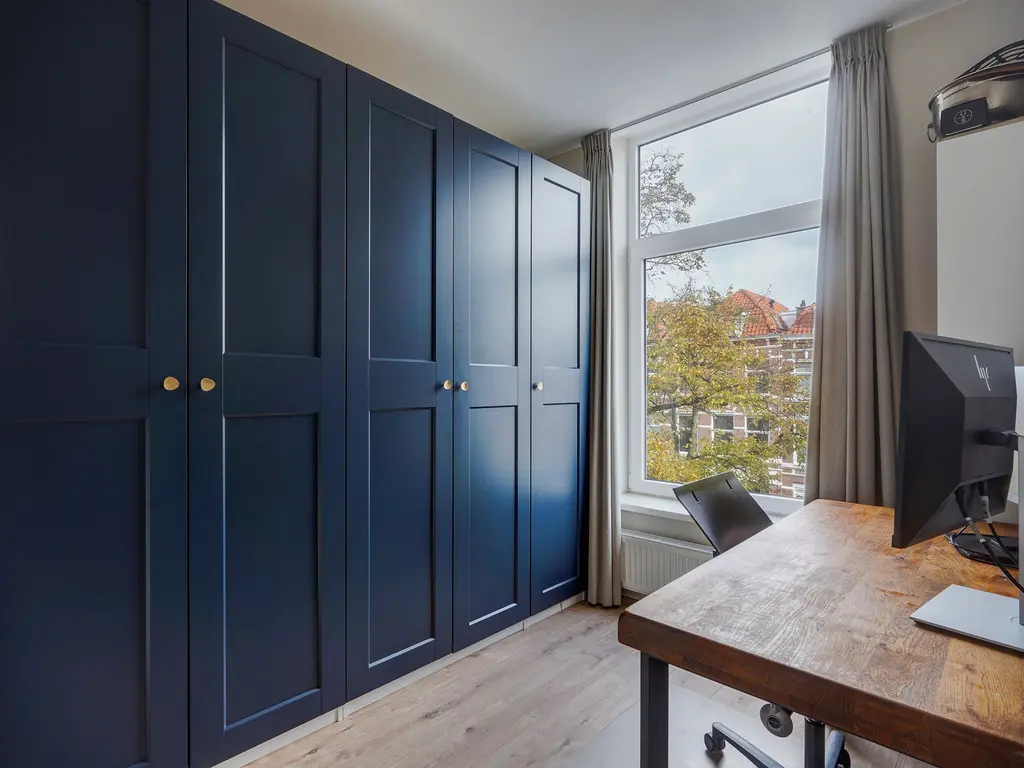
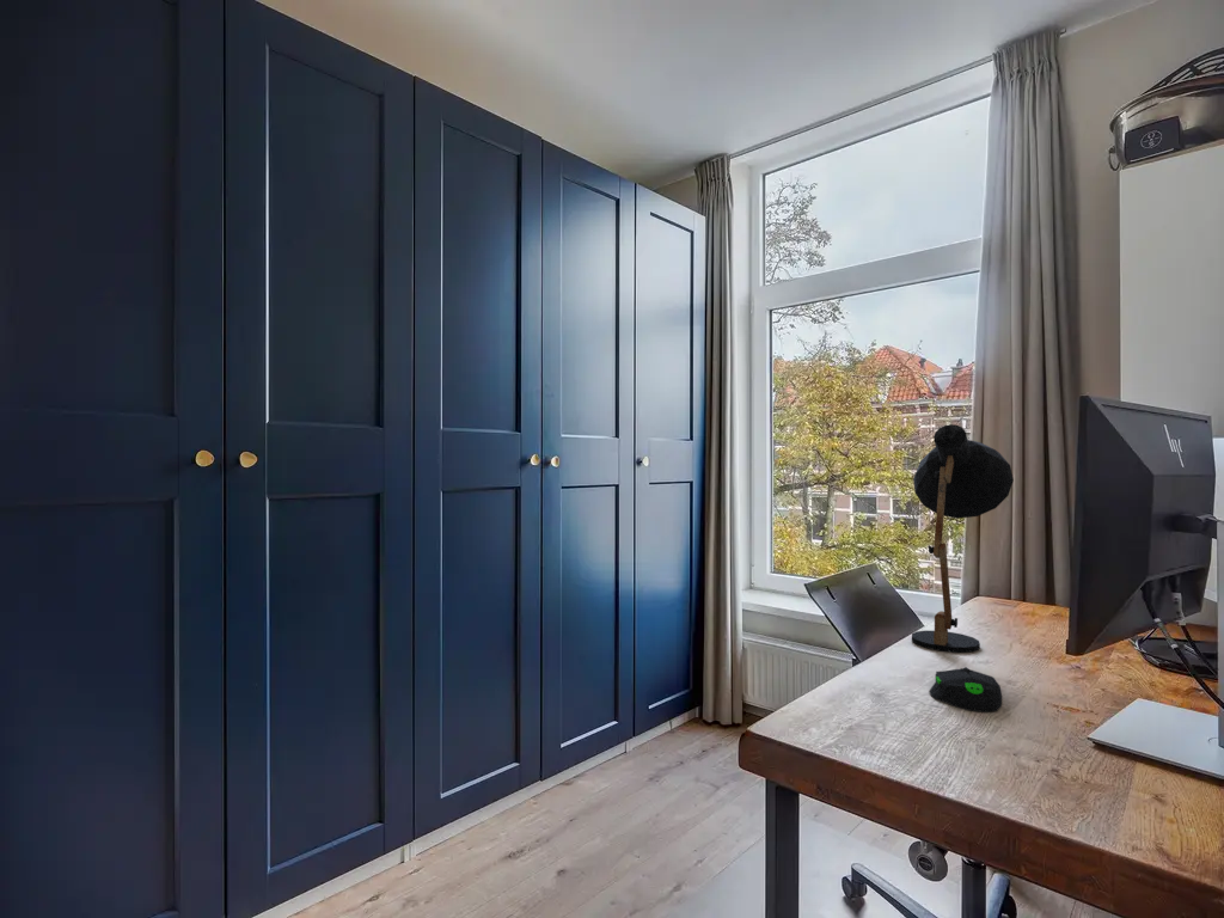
+ computer mouse (963, 683)
+ desk lamp (942, 531)
